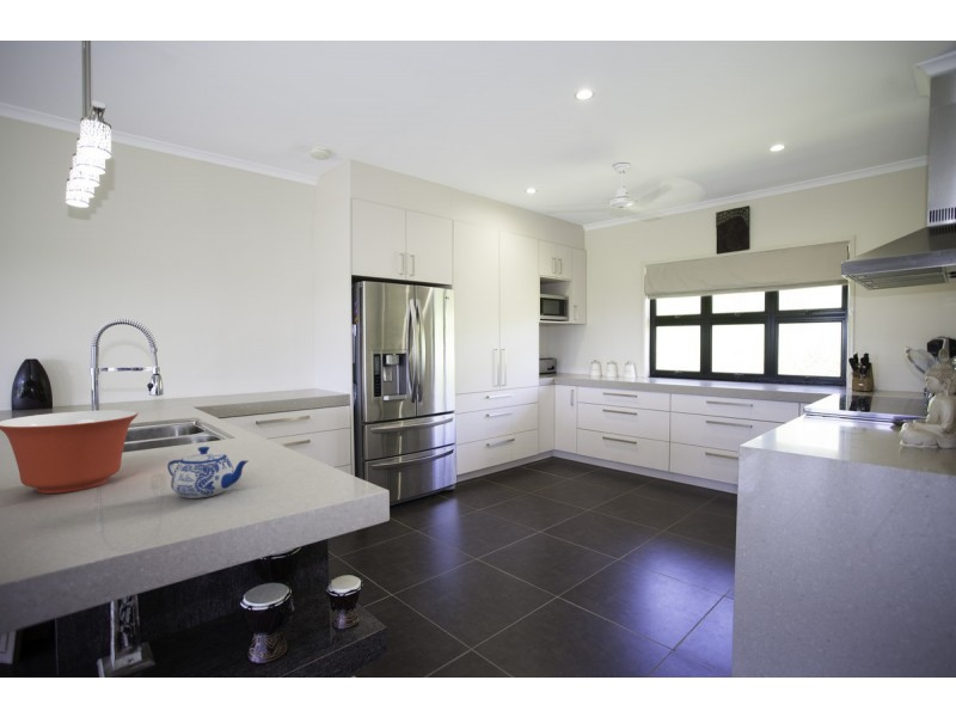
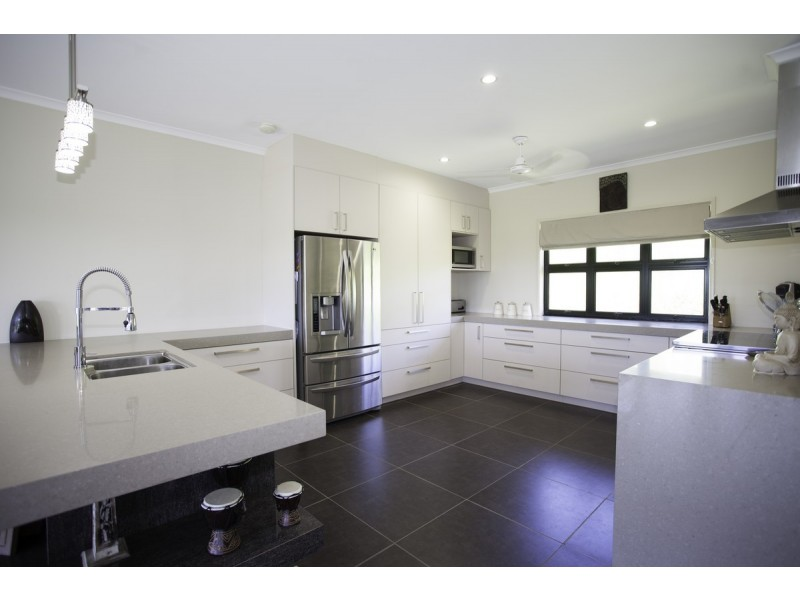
- mixing bowl (72, 451)
- teapot (208, 470)
